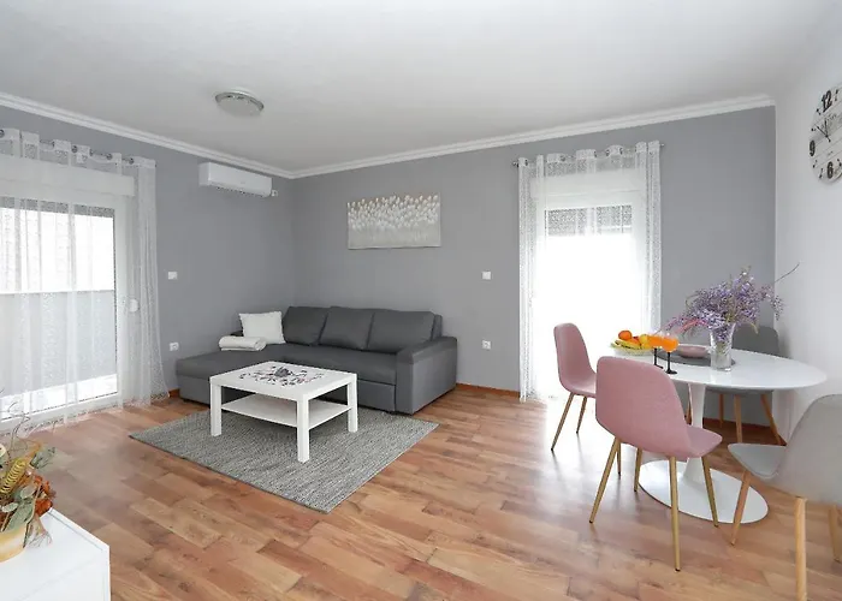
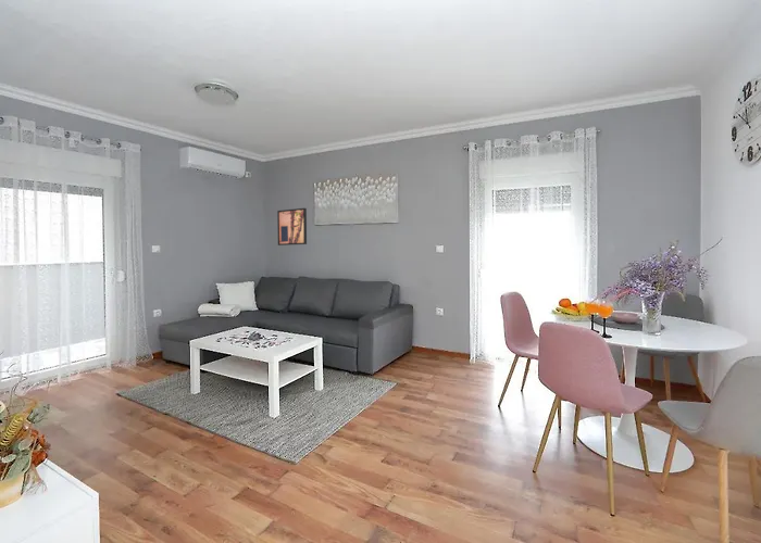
+ wall art (291, 227)
